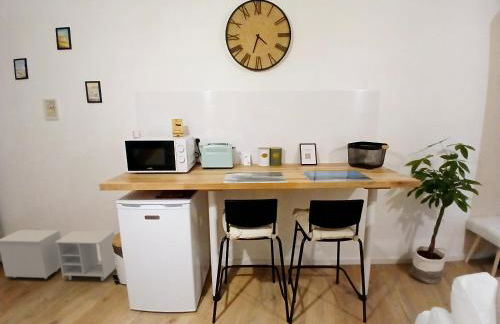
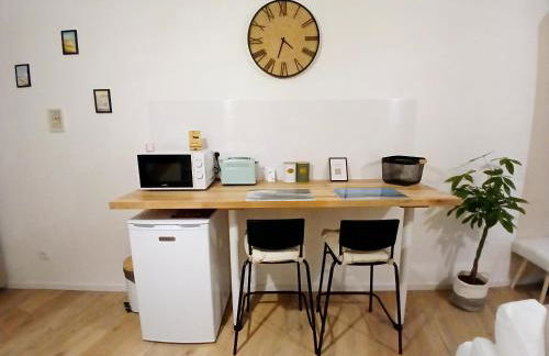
- storage cabinet (60, 255)
